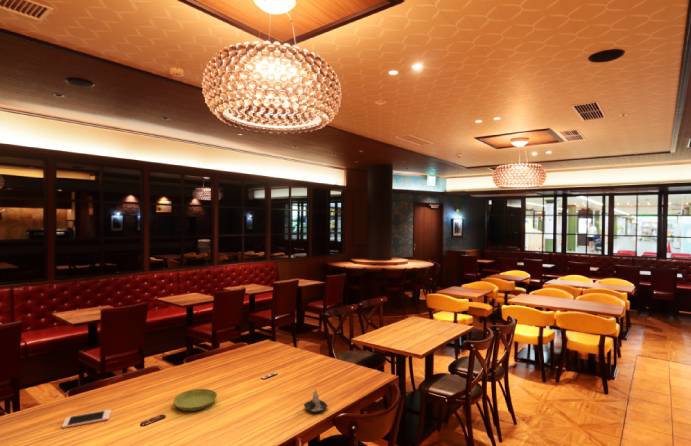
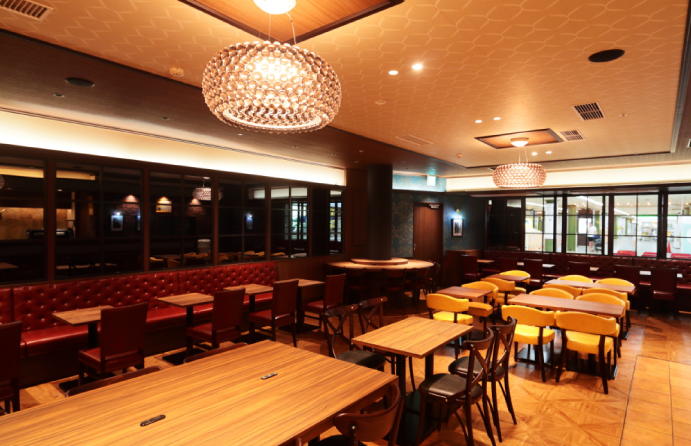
- saucer (195, 400)
- candle (316, 399)
- cell phone (87, 418)
